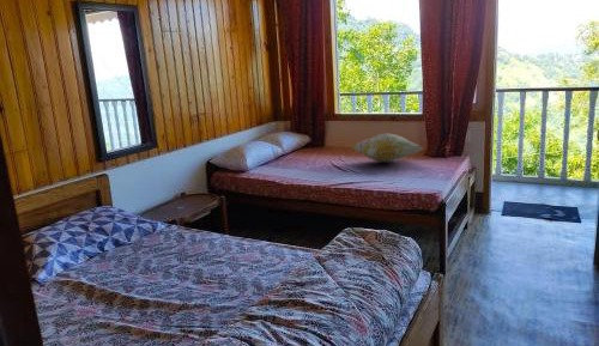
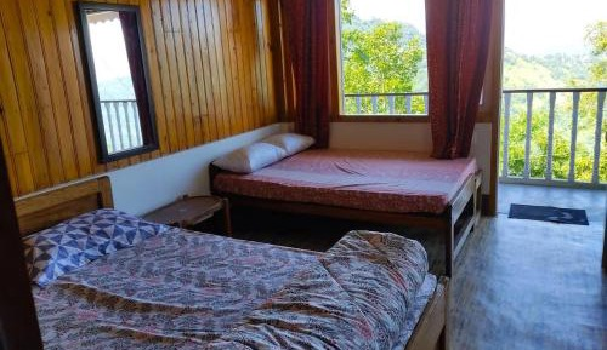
- decorative pillow (386, 147)
